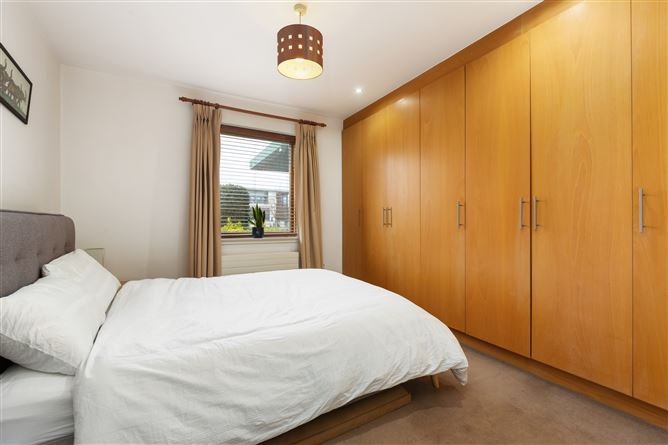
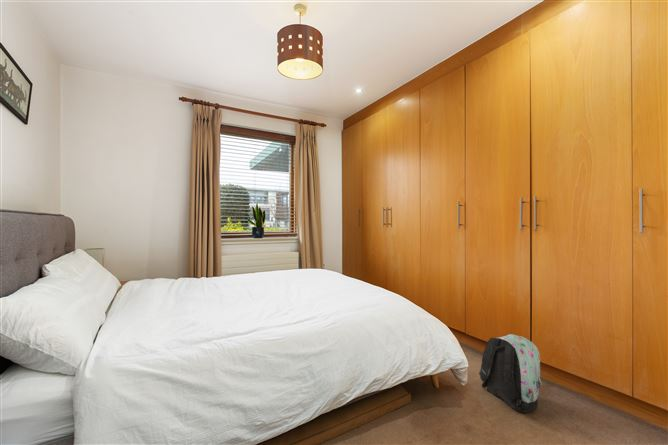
+ backpack (511, 367)
